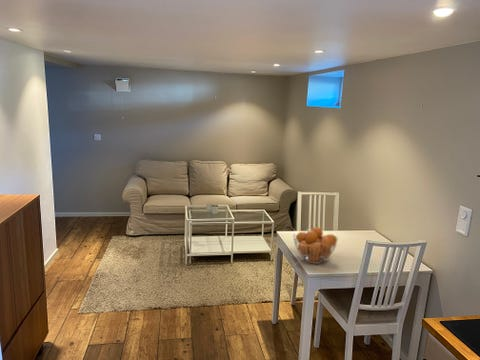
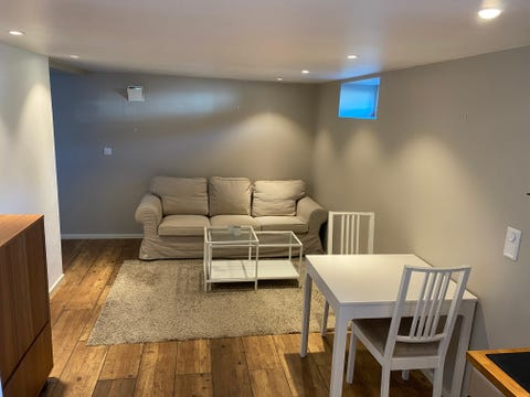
- fruit basket (314, 244)
